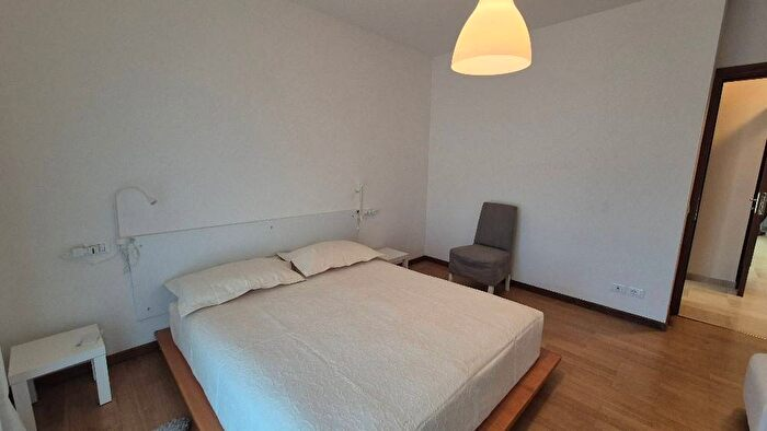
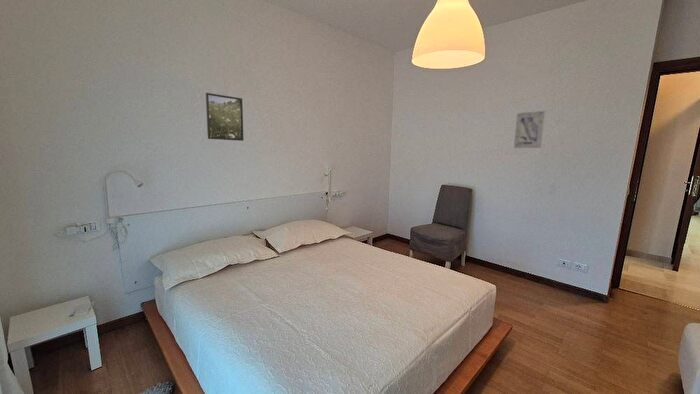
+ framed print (225, 118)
+ wall art (529, 130)
